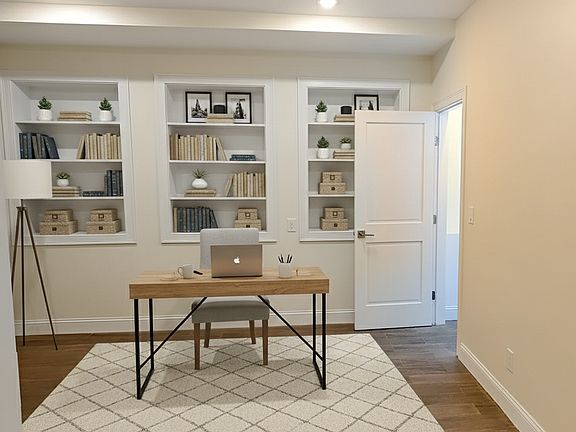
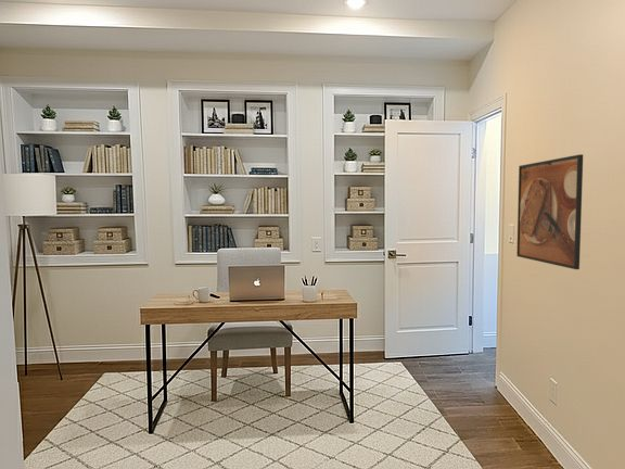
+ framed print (546, 212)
